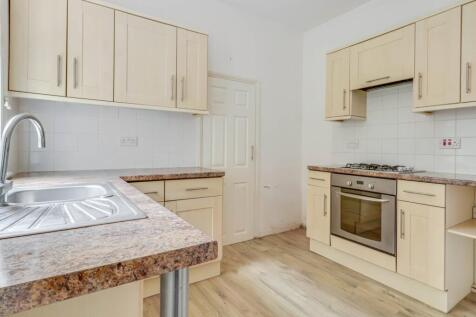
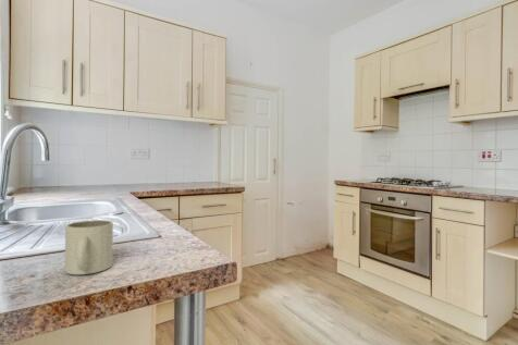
+ mug (87, 247)
